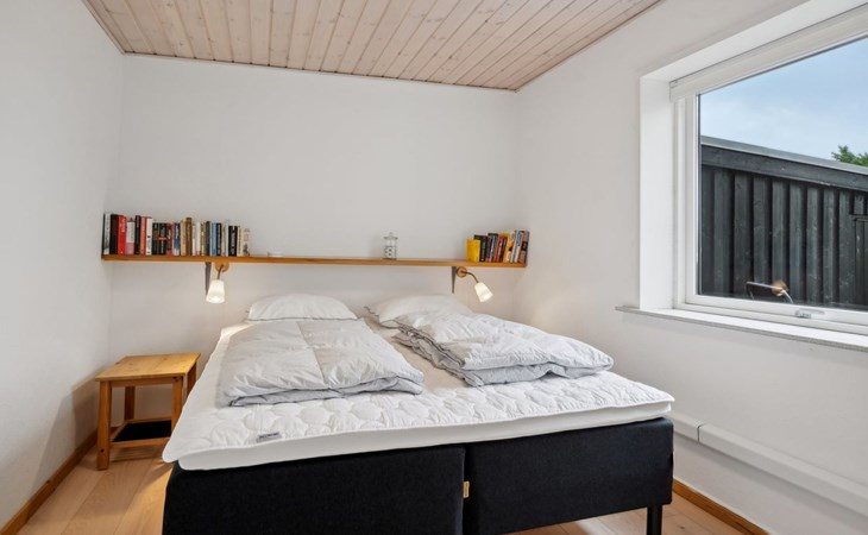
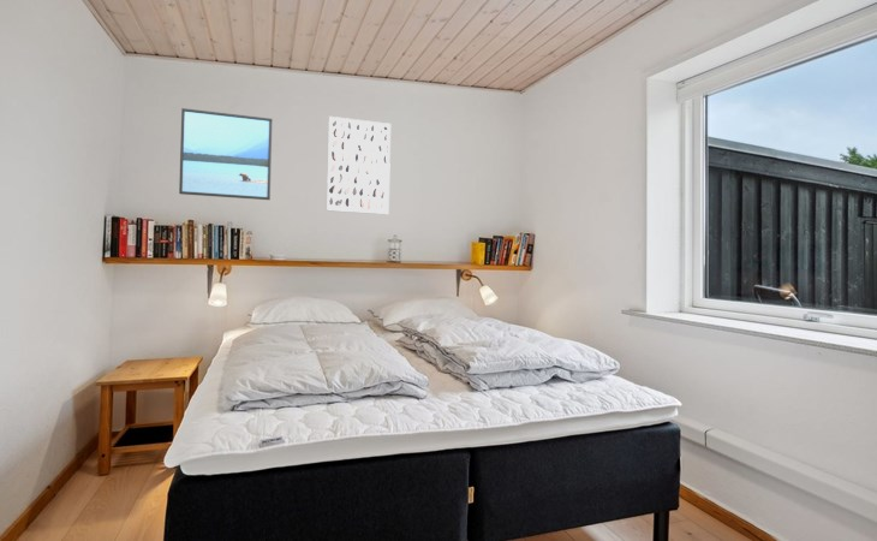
+ wall art (359, 166)
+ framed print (227, 155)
